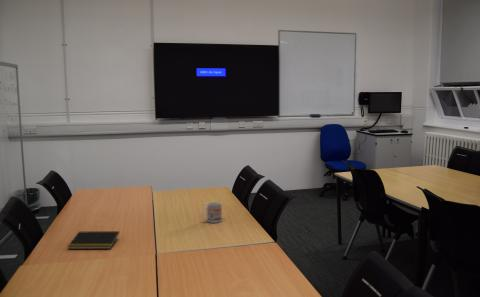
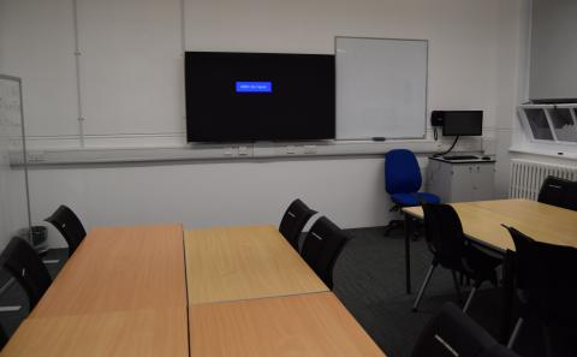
- notepad (94, 239)
- mug (212, 212)
